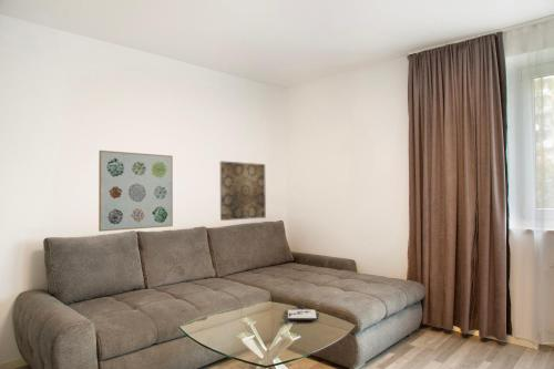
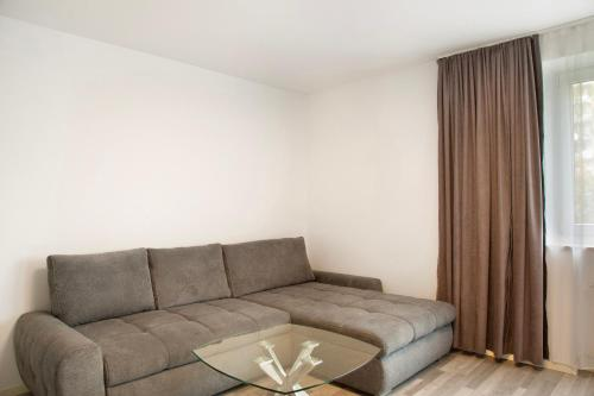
- wall art (137, 191)
- board game (301, 312)
- wall art (244, 191)
